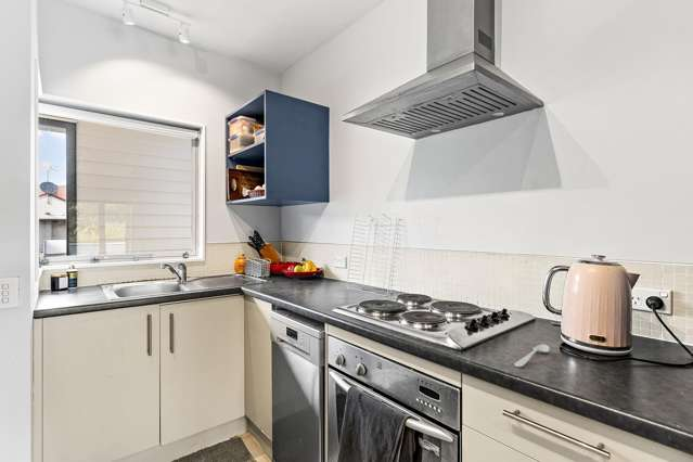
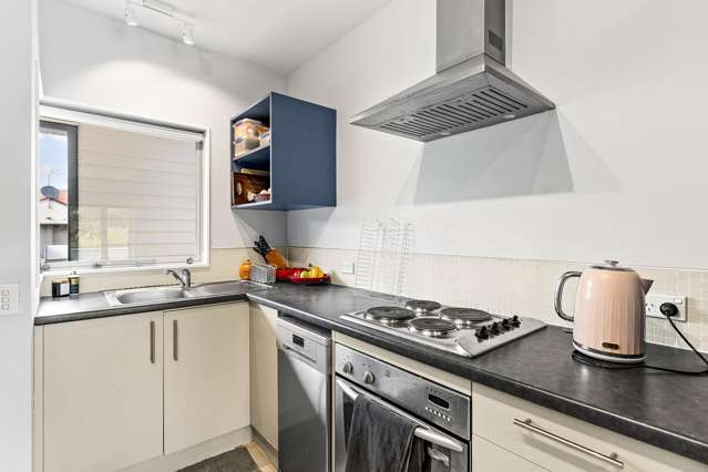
- spoon (531, 354)
